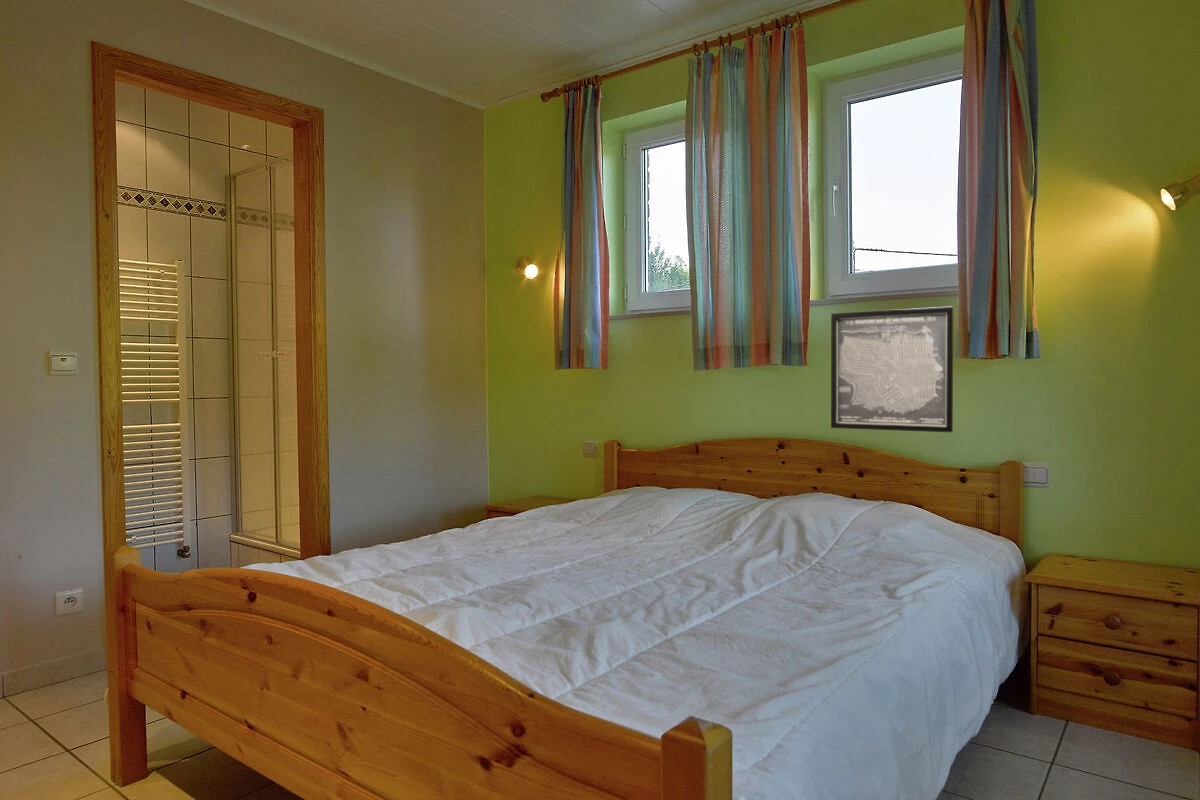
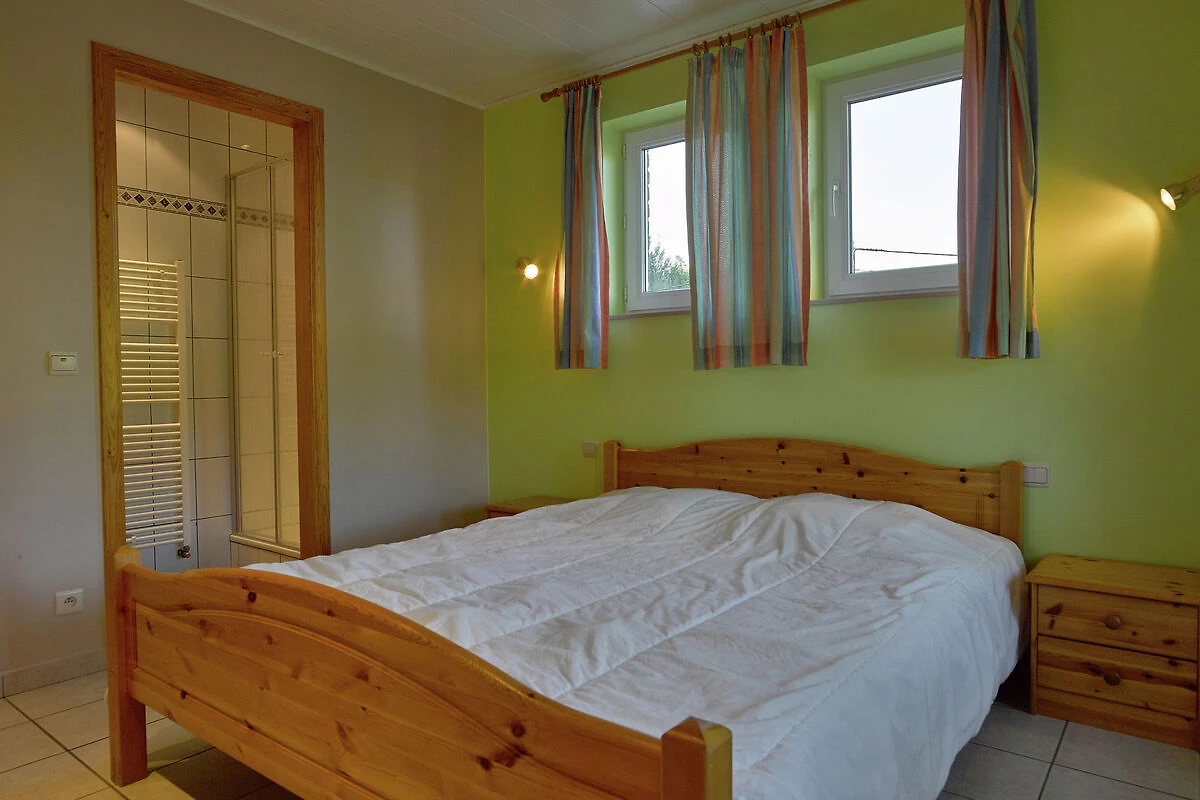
- wall art (889, 370)
